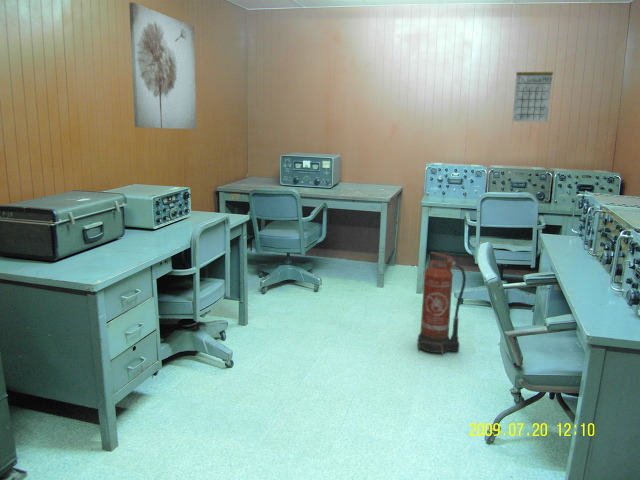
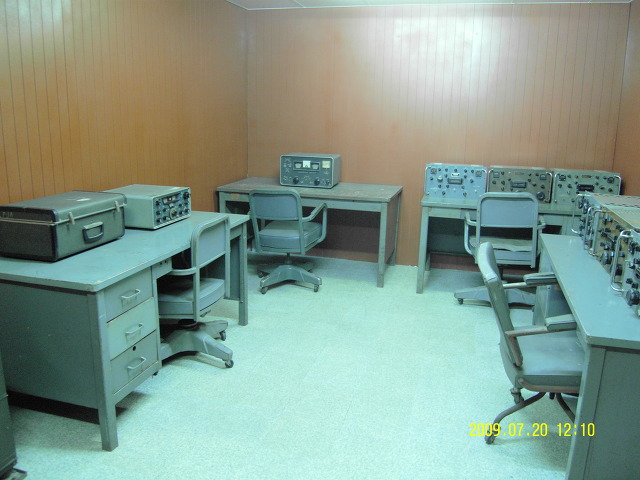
- calendar (532, 91)
- wall art (166, 73)
- fire extinguisher (441, 301)
